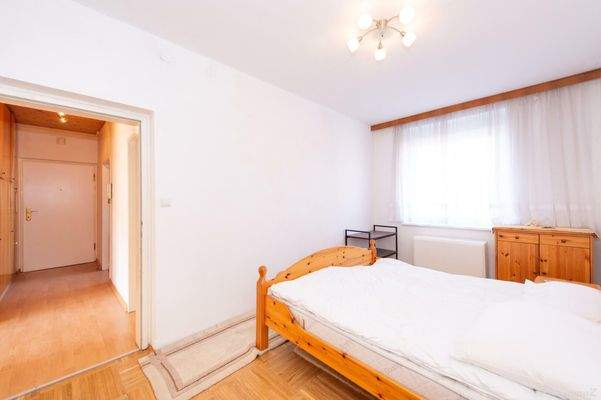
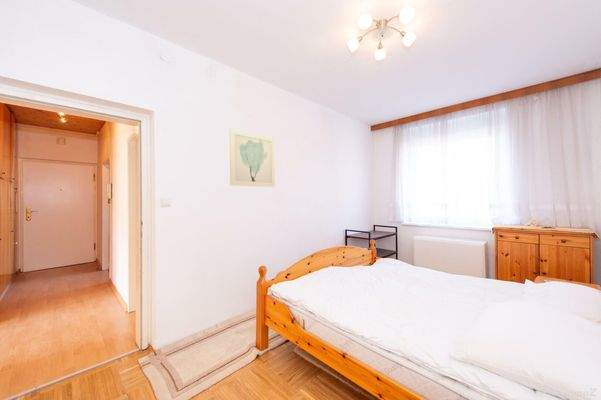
+ wall art (253, 160)
